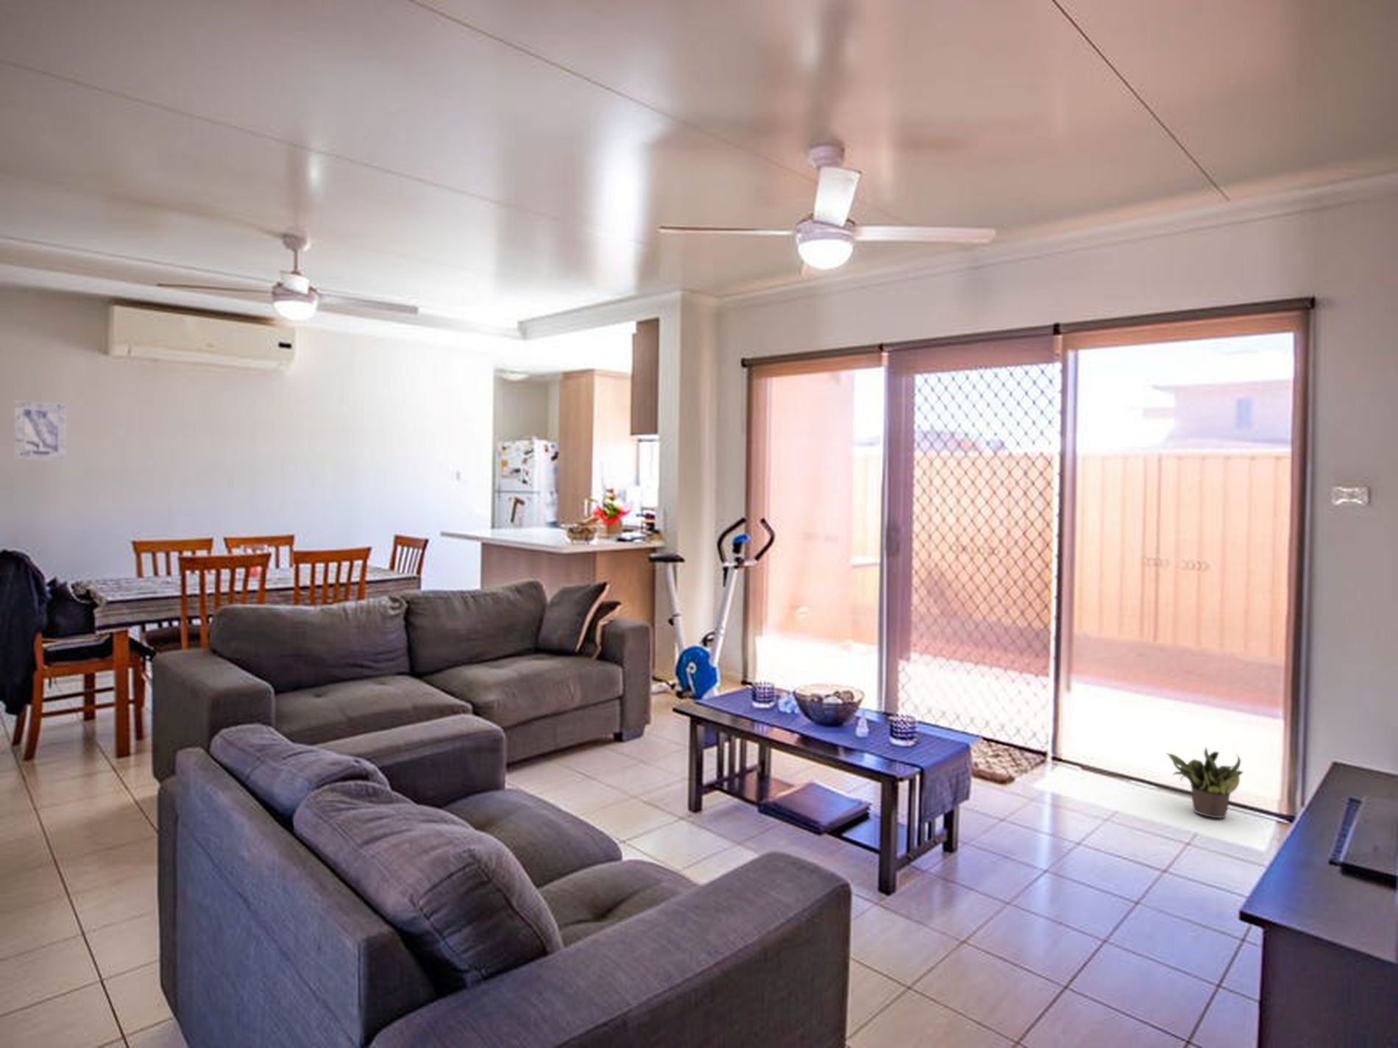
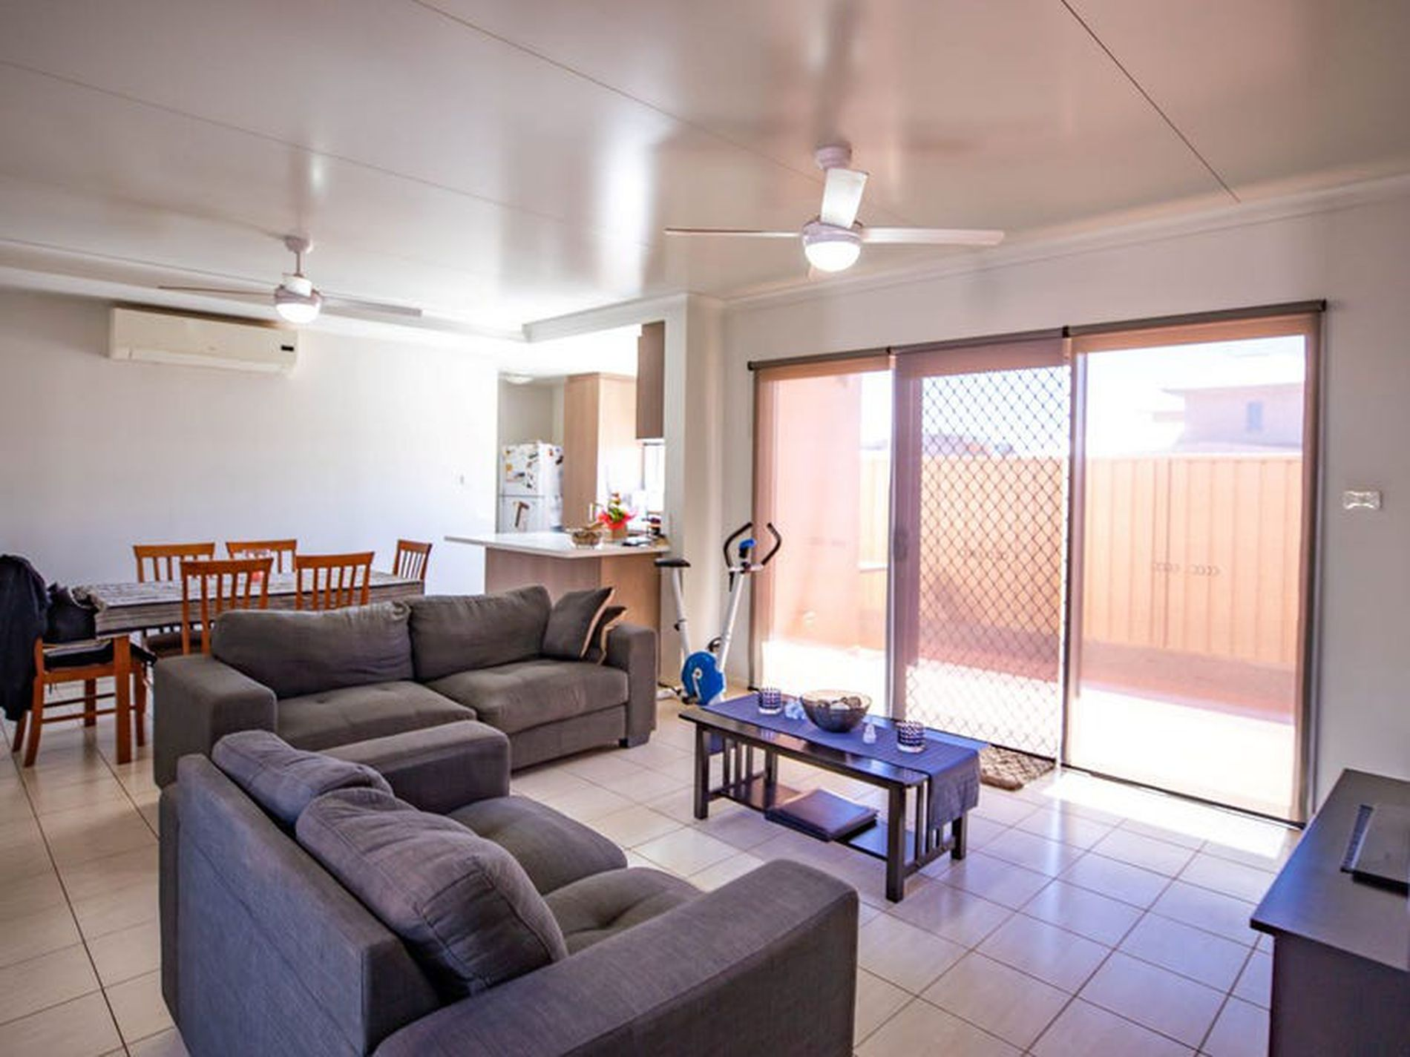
- potted plant (1202, 777)
- wall art (41, 430)
